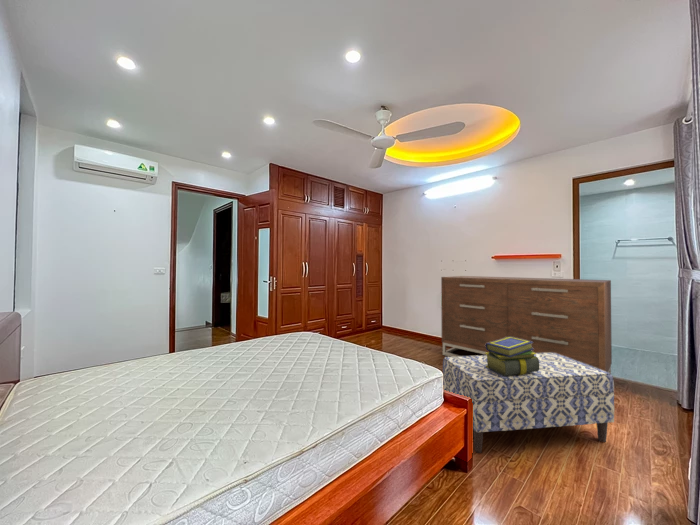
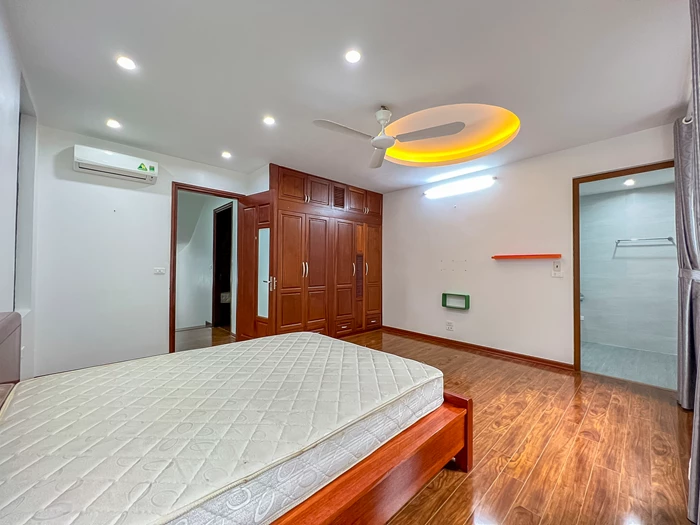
- bench (521, 396)
- stack of books (510, 355)
- dresser (515, 322)
